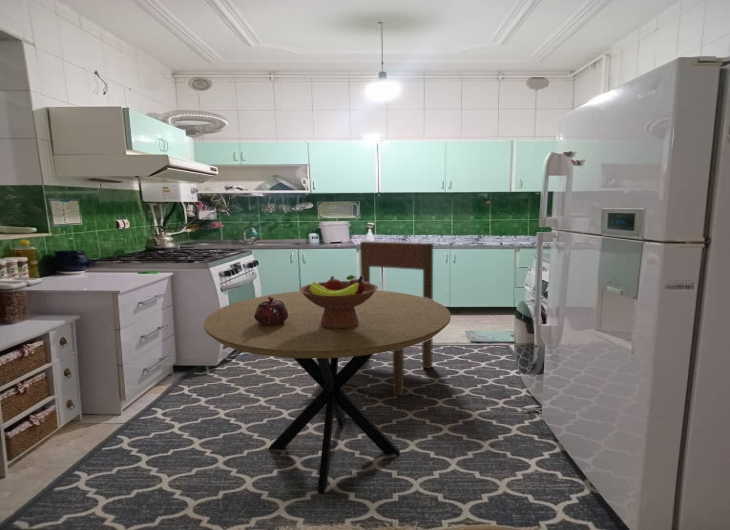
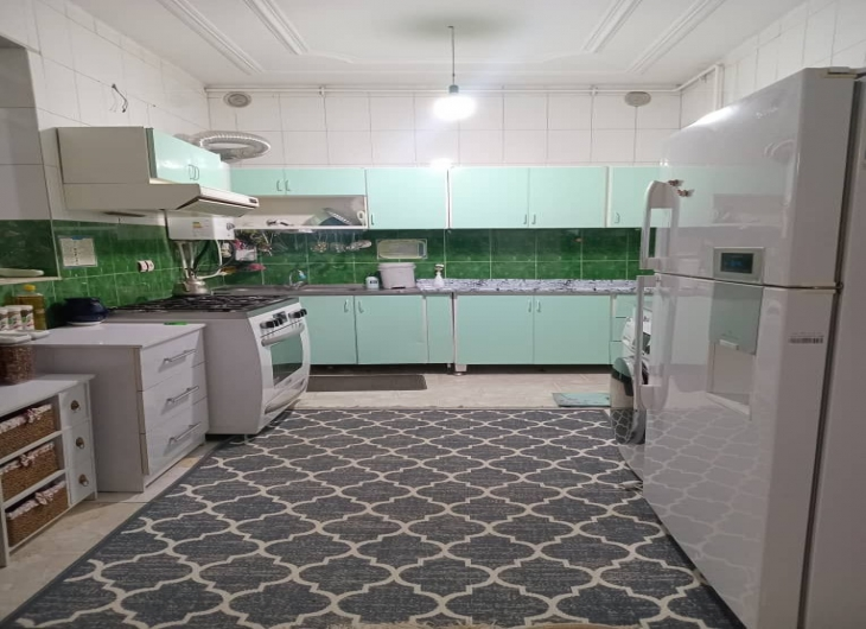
- dining table (331, 382)
- teapot (270, 309)
- fruit bowl (339, 298)
- dining chair (369, 282)
